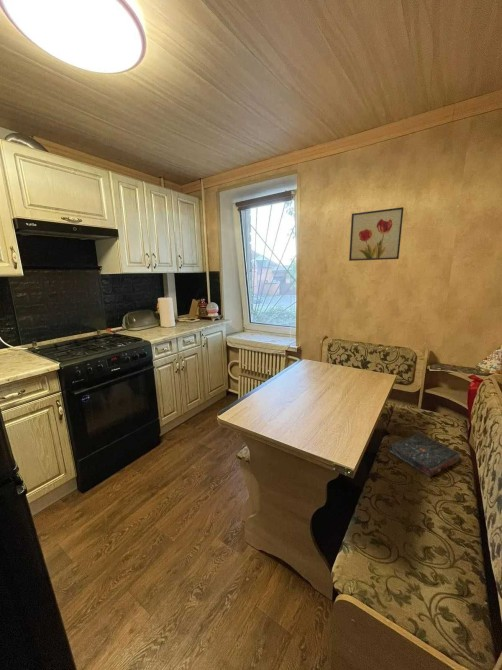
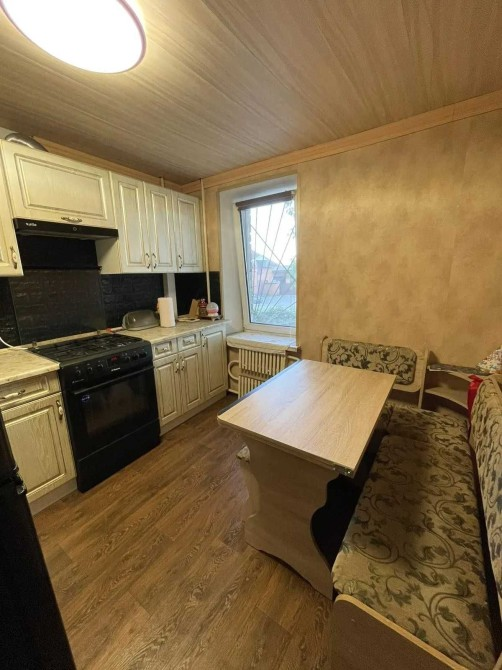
- wall art (374, 235)
- book (423, 452)
